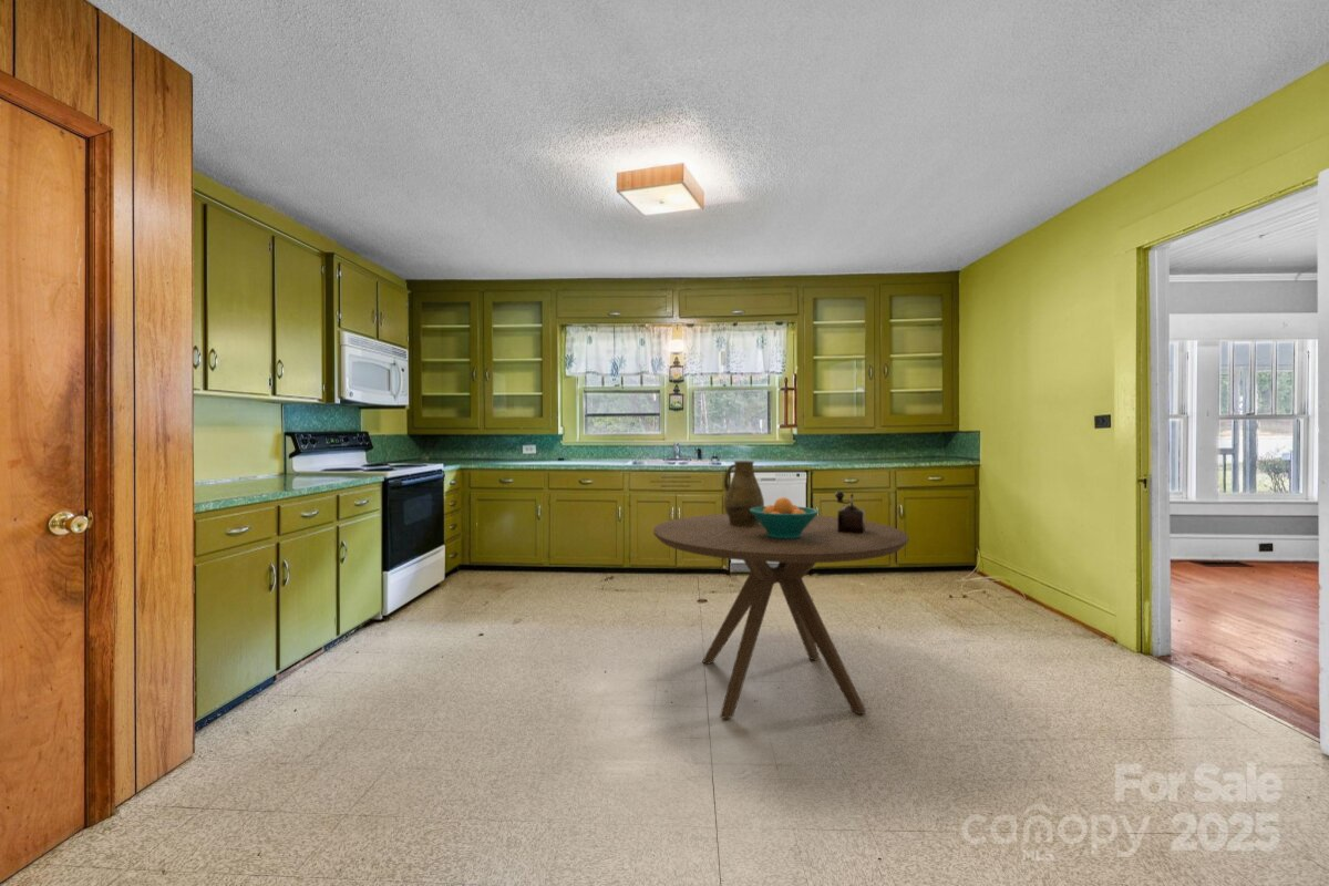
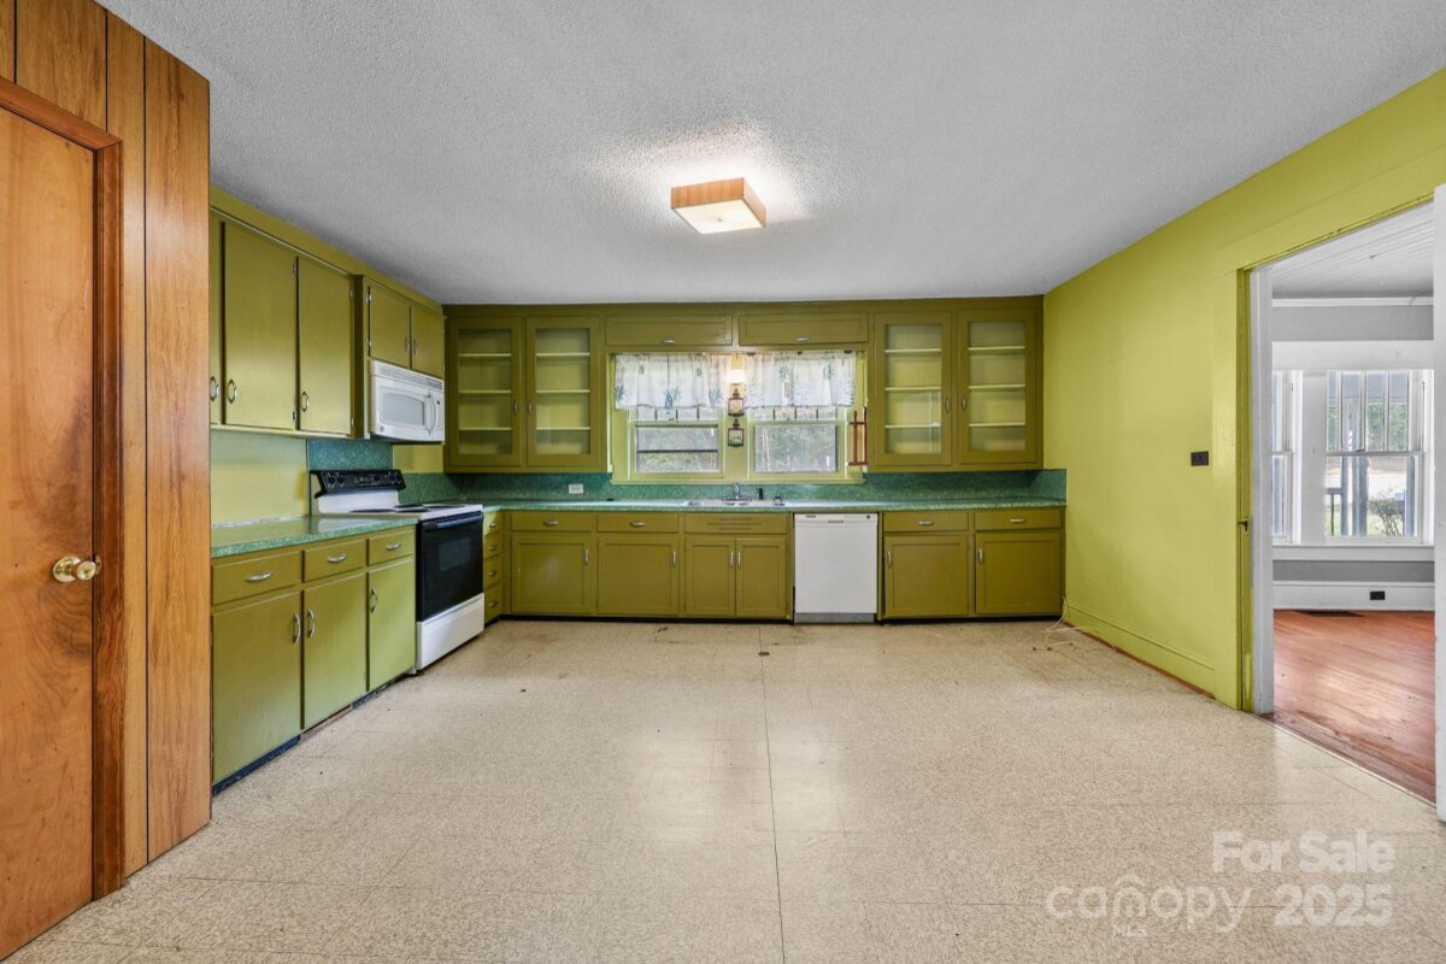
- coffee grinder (849, 511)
- pitcher (742, 492)
- dining table (766, 606)
- fruit bowl (783, 516)
